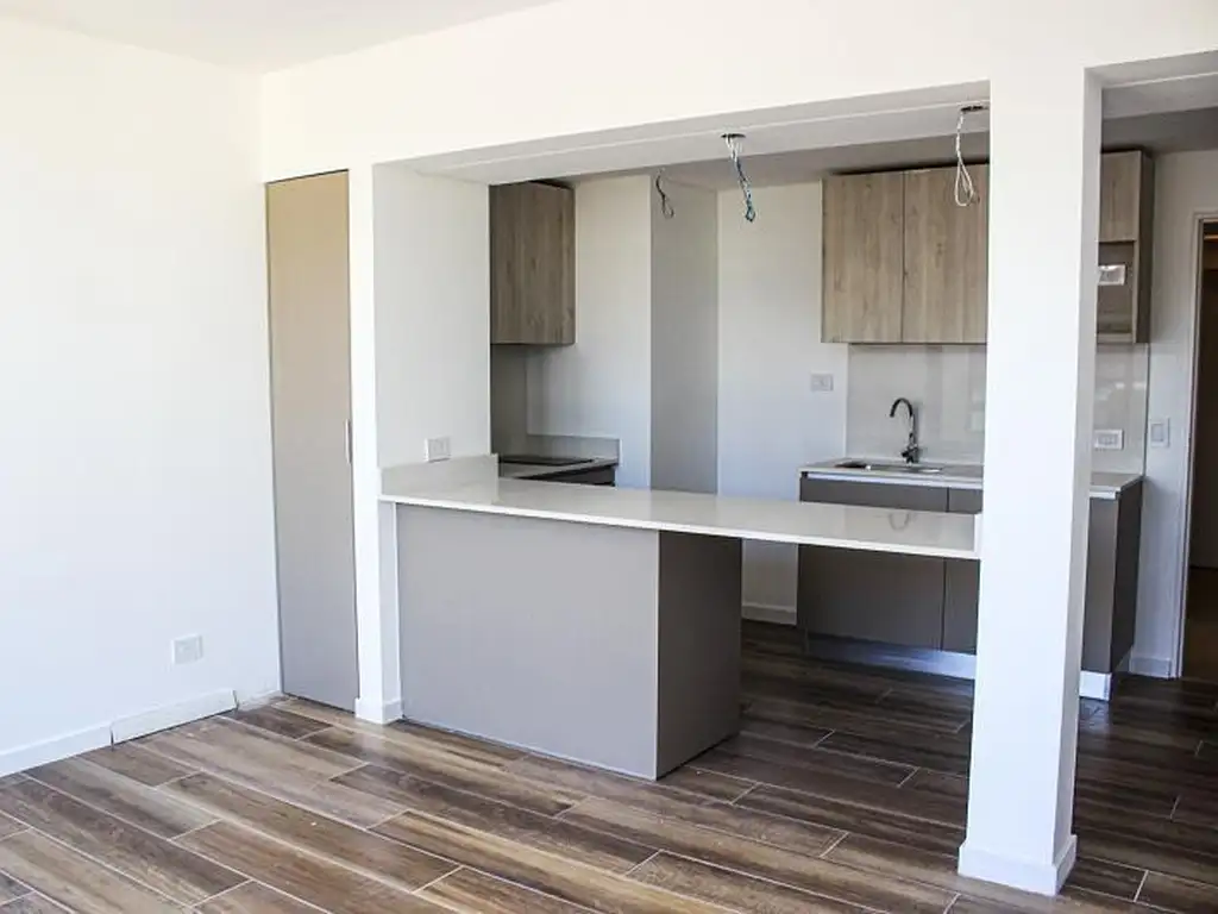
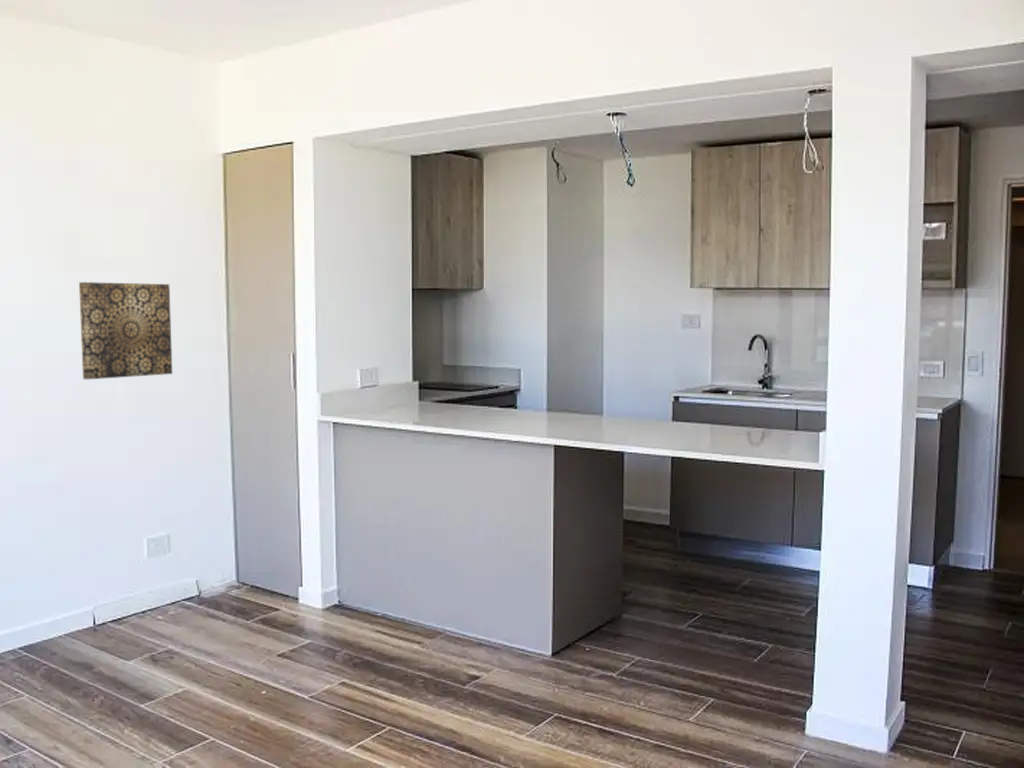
+ wall art (127, 330)
